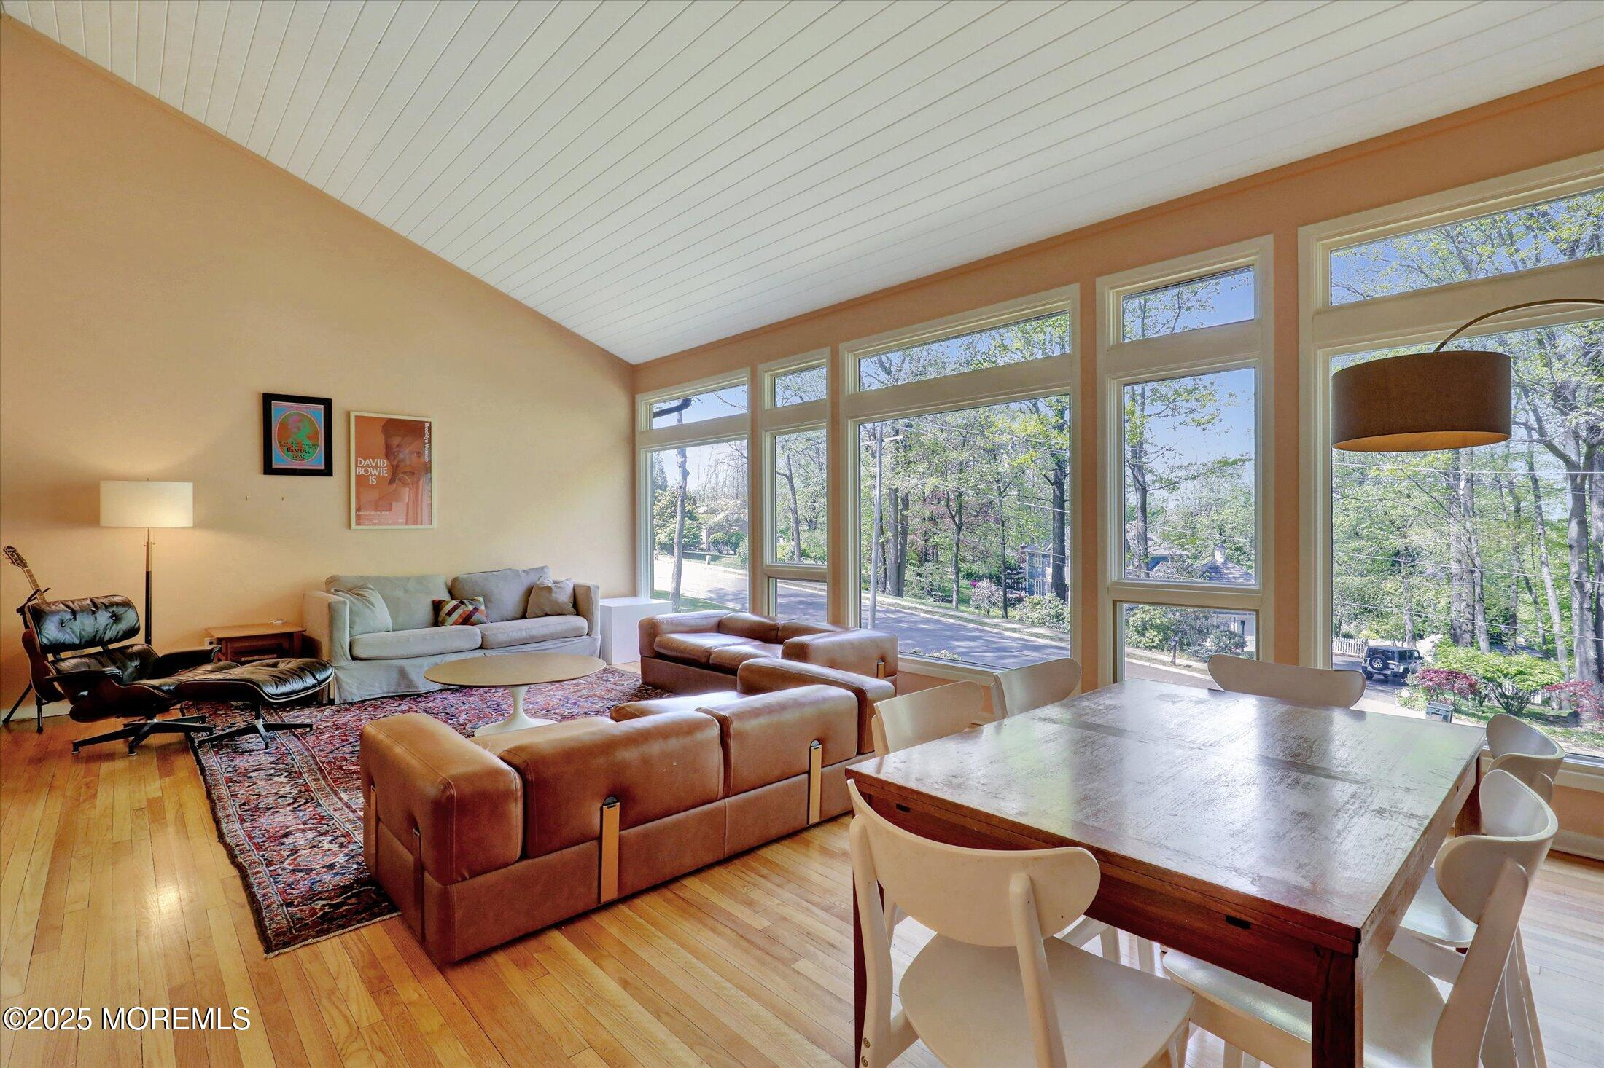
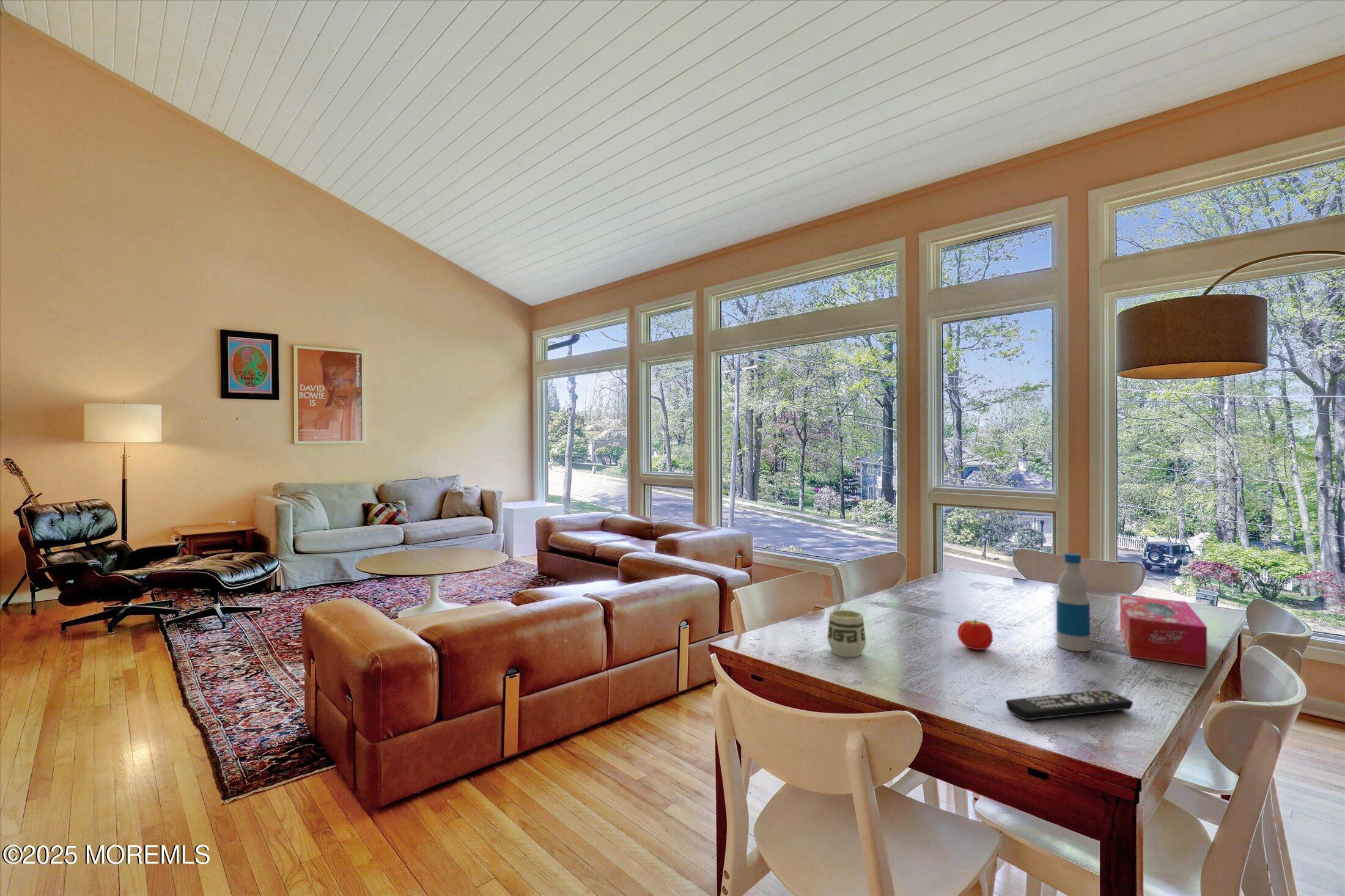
+ fruit (975, 633)
+ cup (846, 633)
+ bottle (1072, 600)
+ tissue box (1159, 628)
+ remote control (1069, 705)
